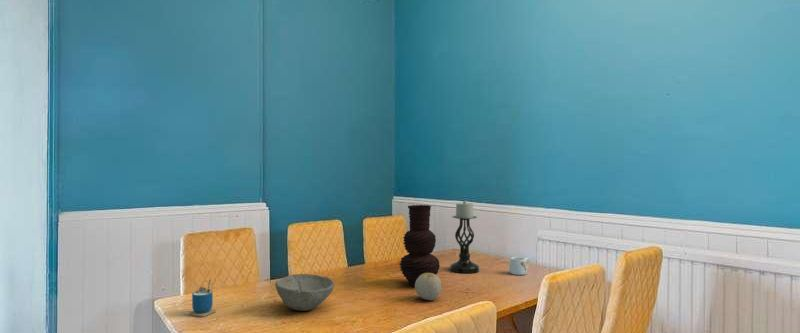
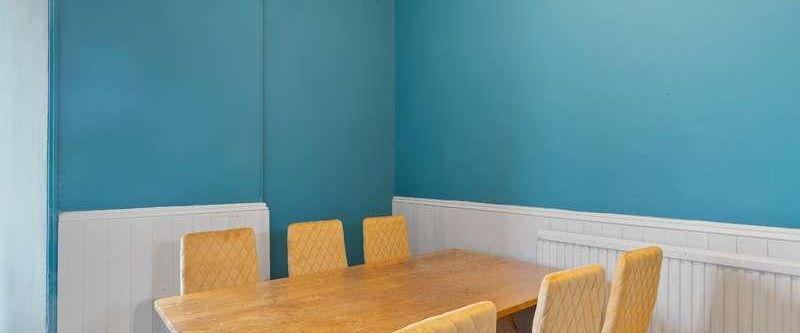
- fruit (428, 286)
- vase (419, 244)
- bowl (305, 293)
- candle holder (464, 234)
- mug (520, 265)
- cup (202, 295)
